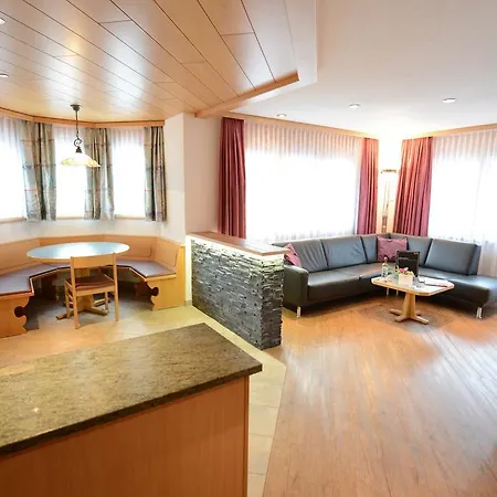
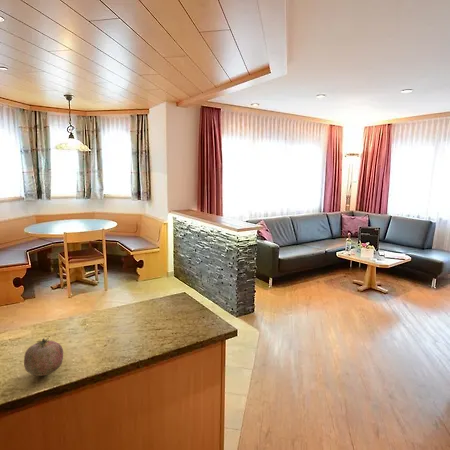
+ fruit (43, 356)
